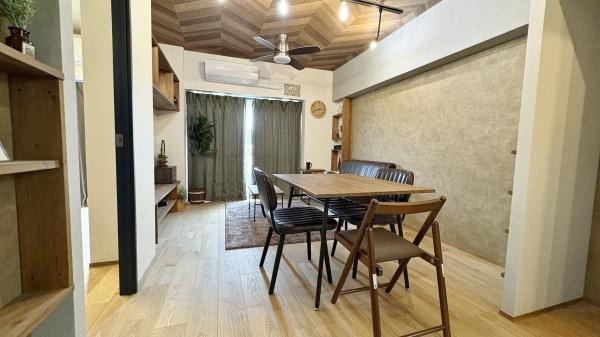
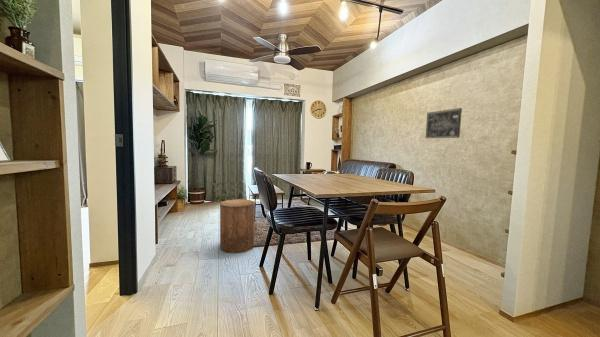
+ stool (237, 224)
+ wall art (442, 124)
